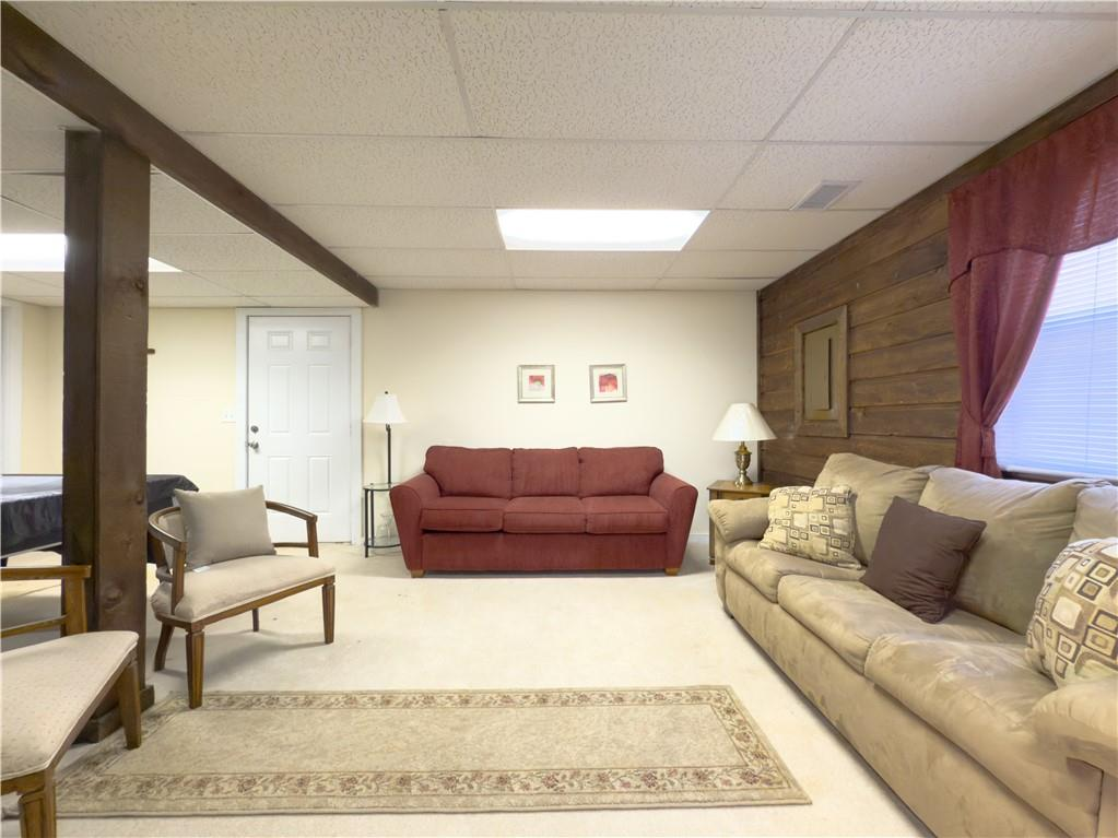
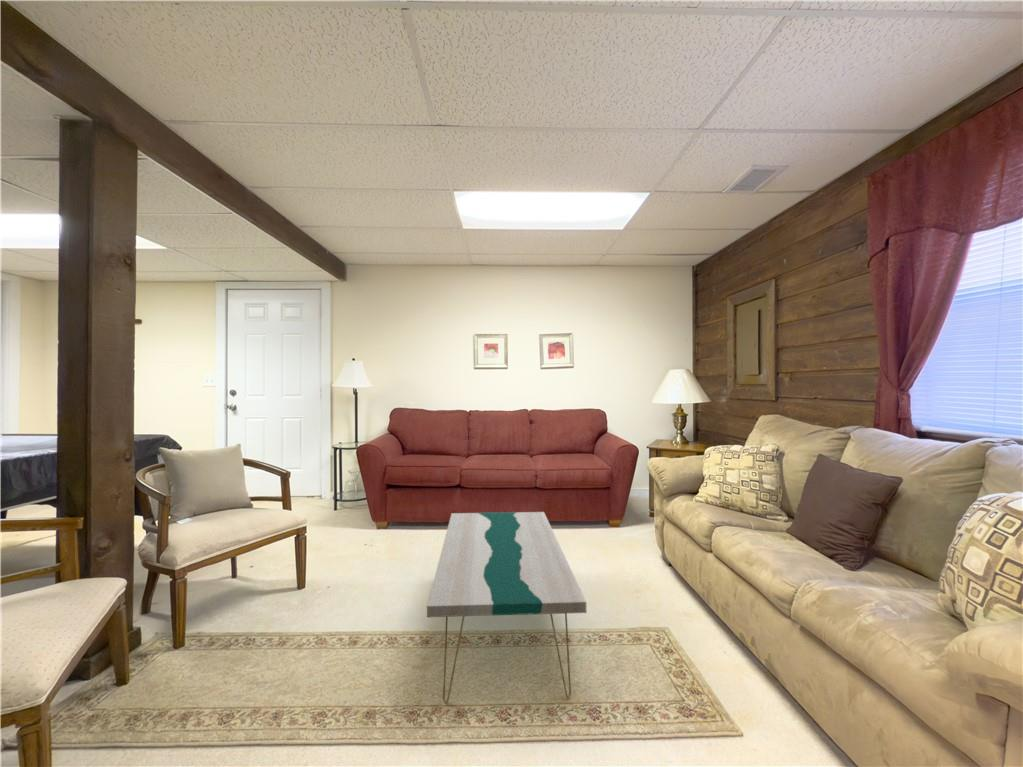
+ coffee table (501, 583)
